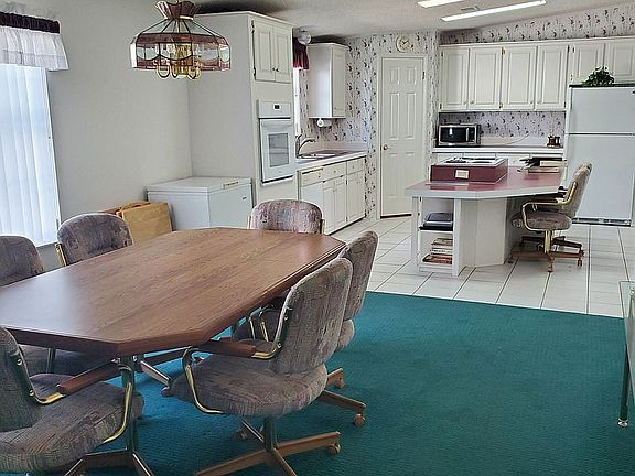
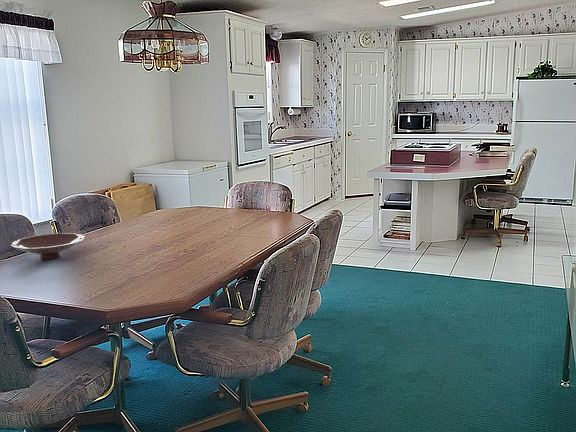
+ bowl (49, 248)
